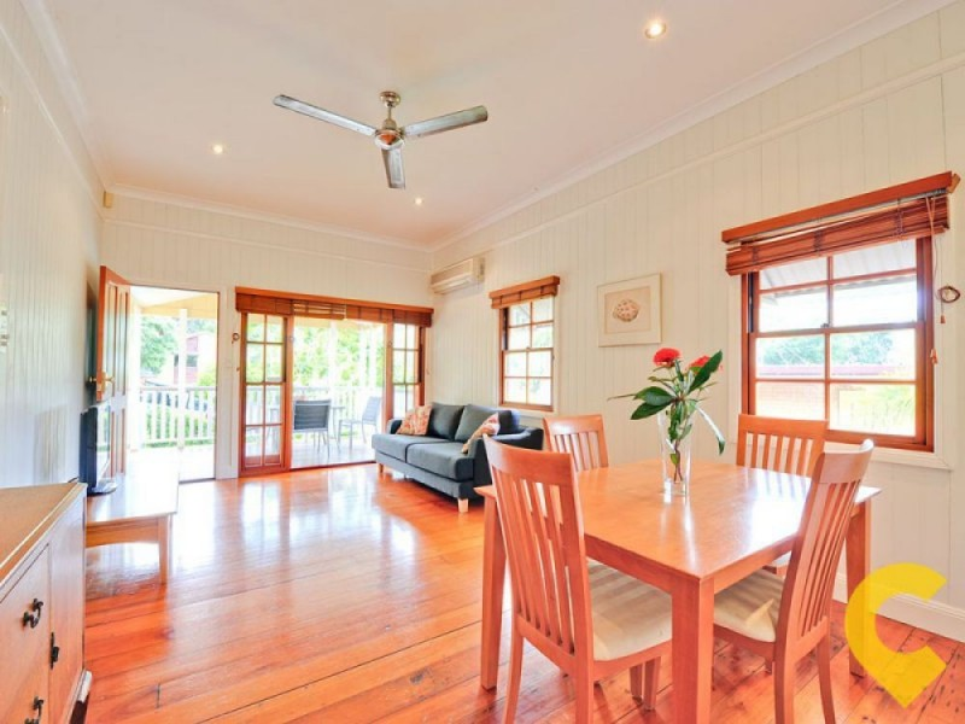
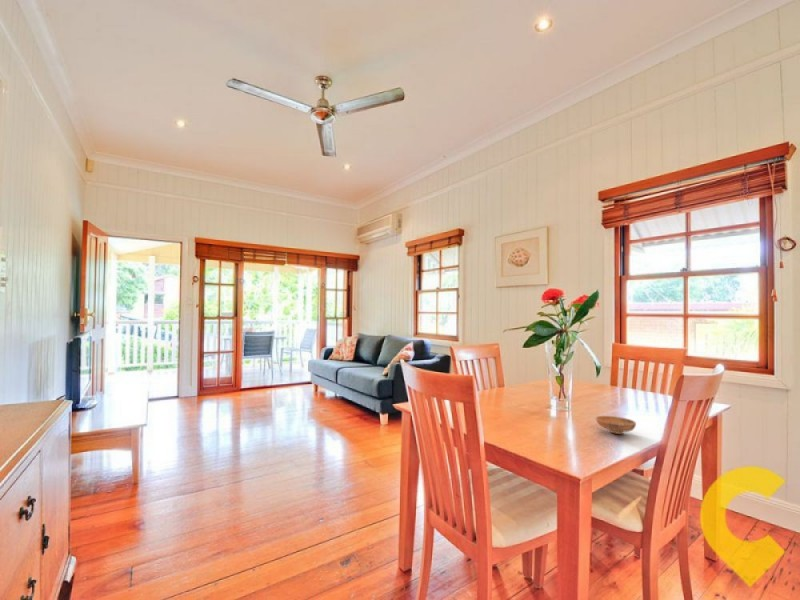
+ bowl (615, 425)
